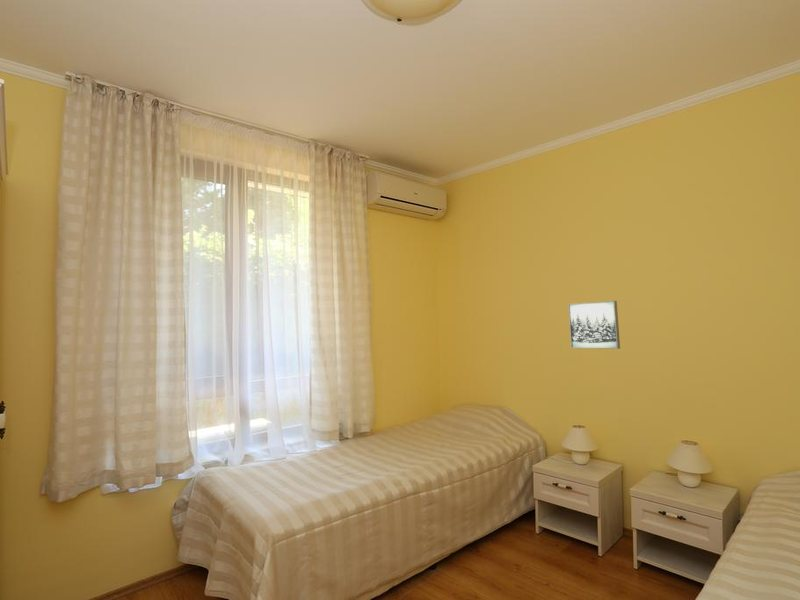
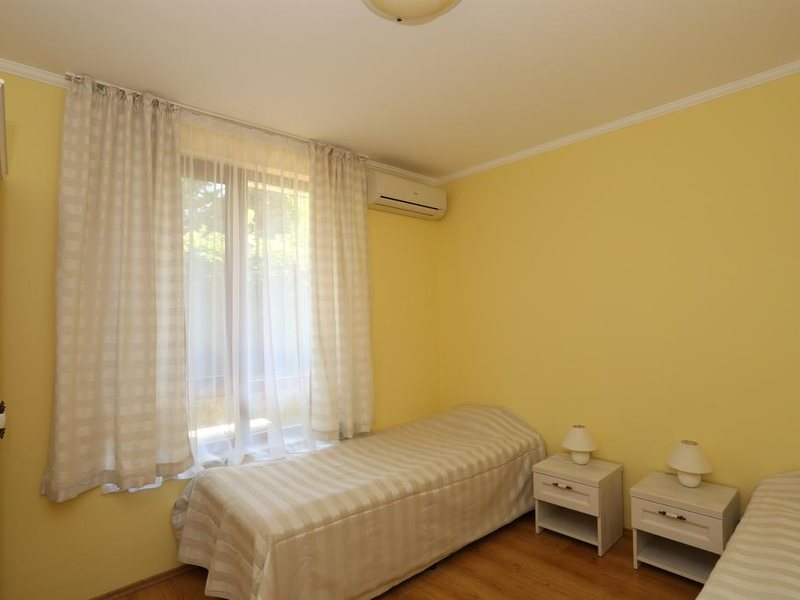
- wall art (593, 325)
